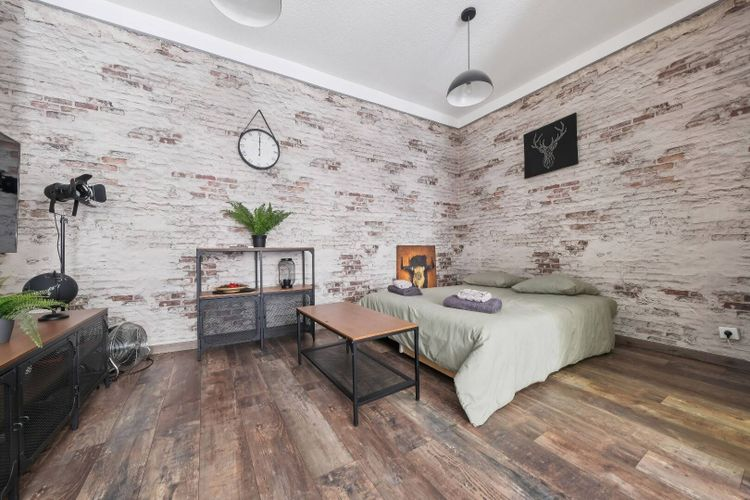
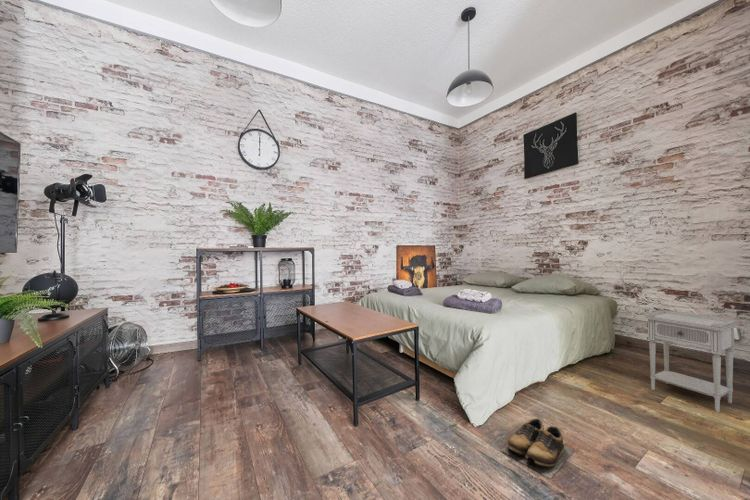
+ shoes (537, 440)
+ nightstand (688, 346)
